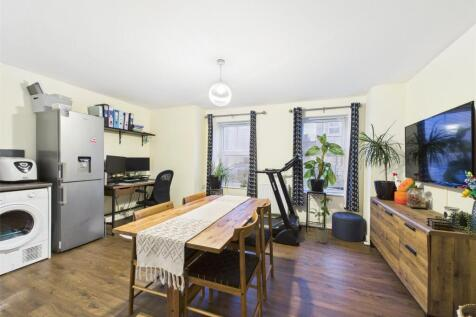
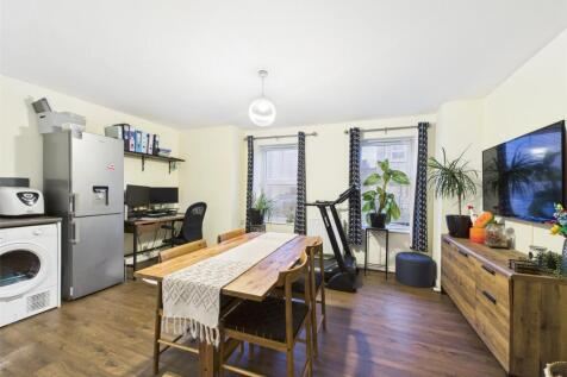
- house plant (323, 219)
